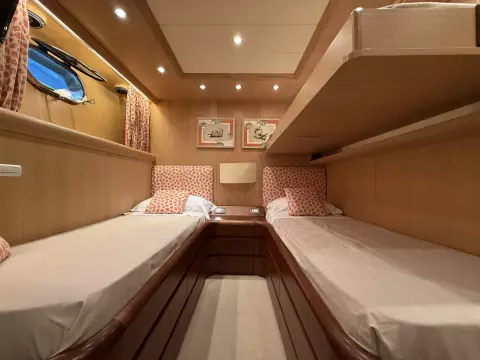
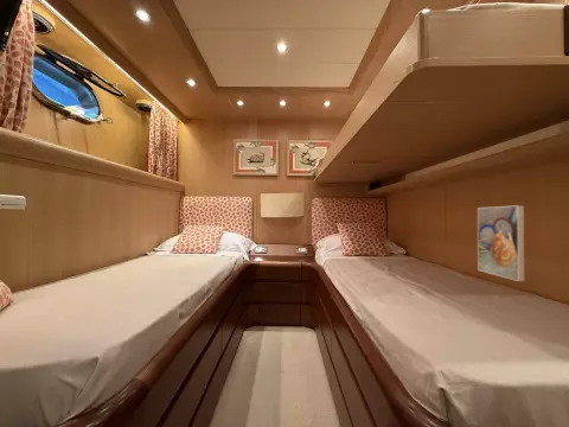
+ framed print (498, 241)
